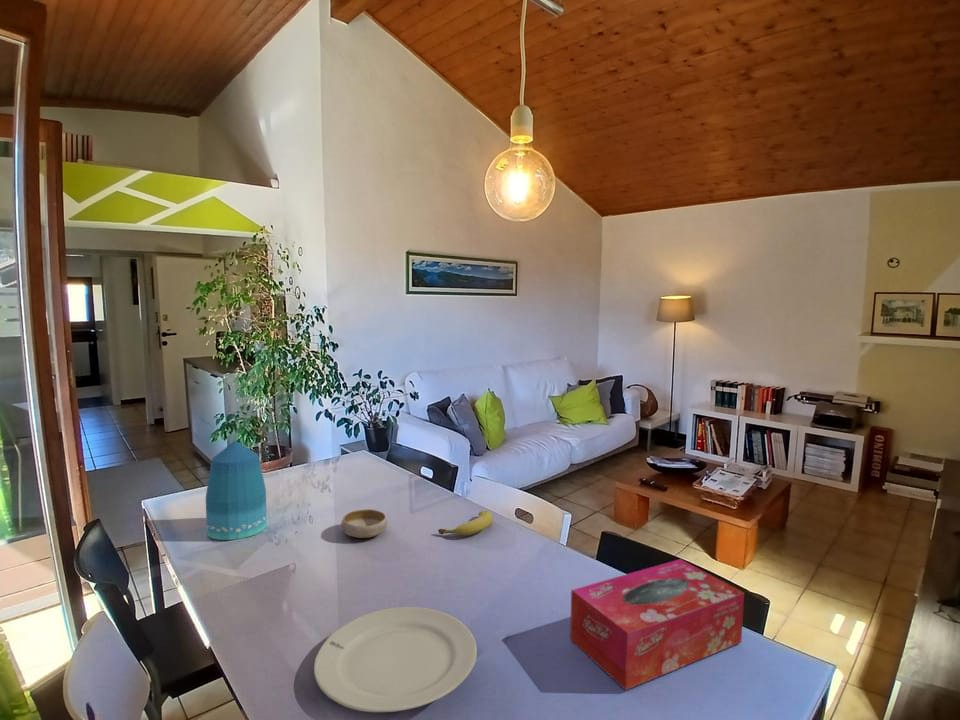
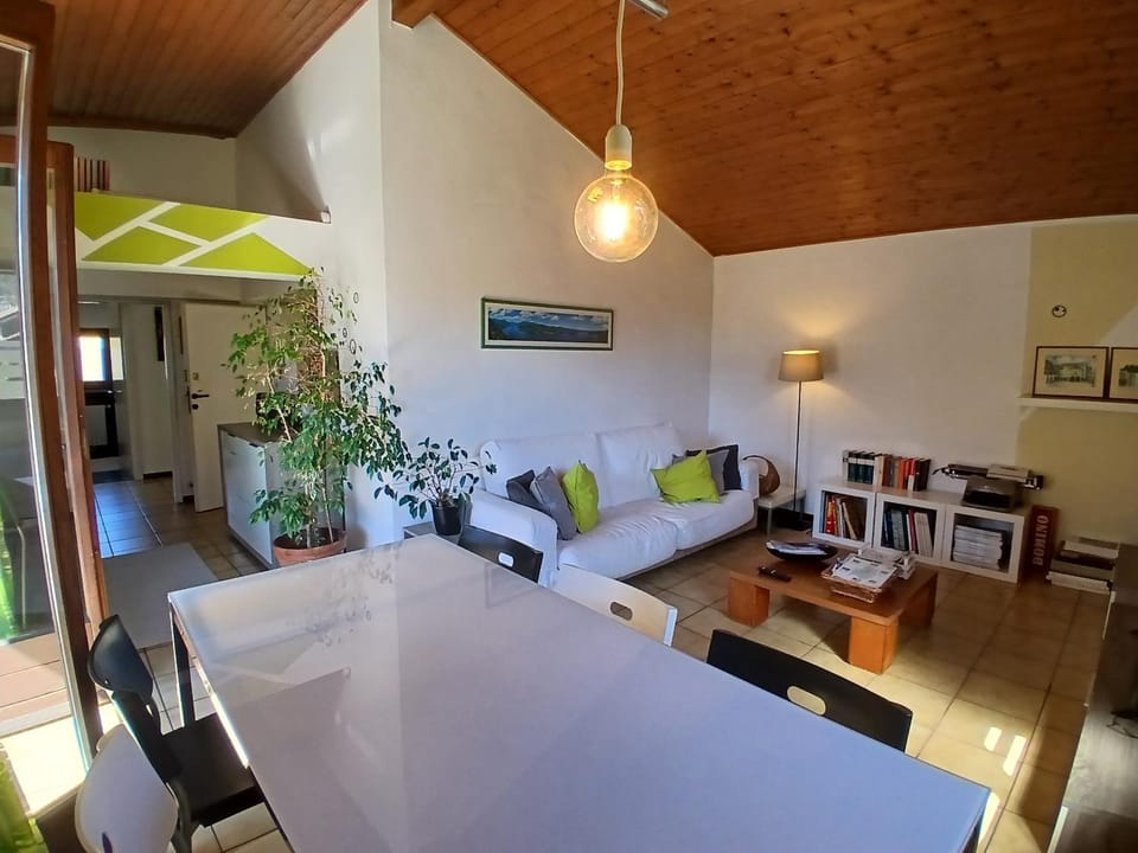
- fruit (471, 522)
- chinaware (397, 658)
- tissue box (656, 616)
- bowl (364, 525)
- vase (236, 484)
